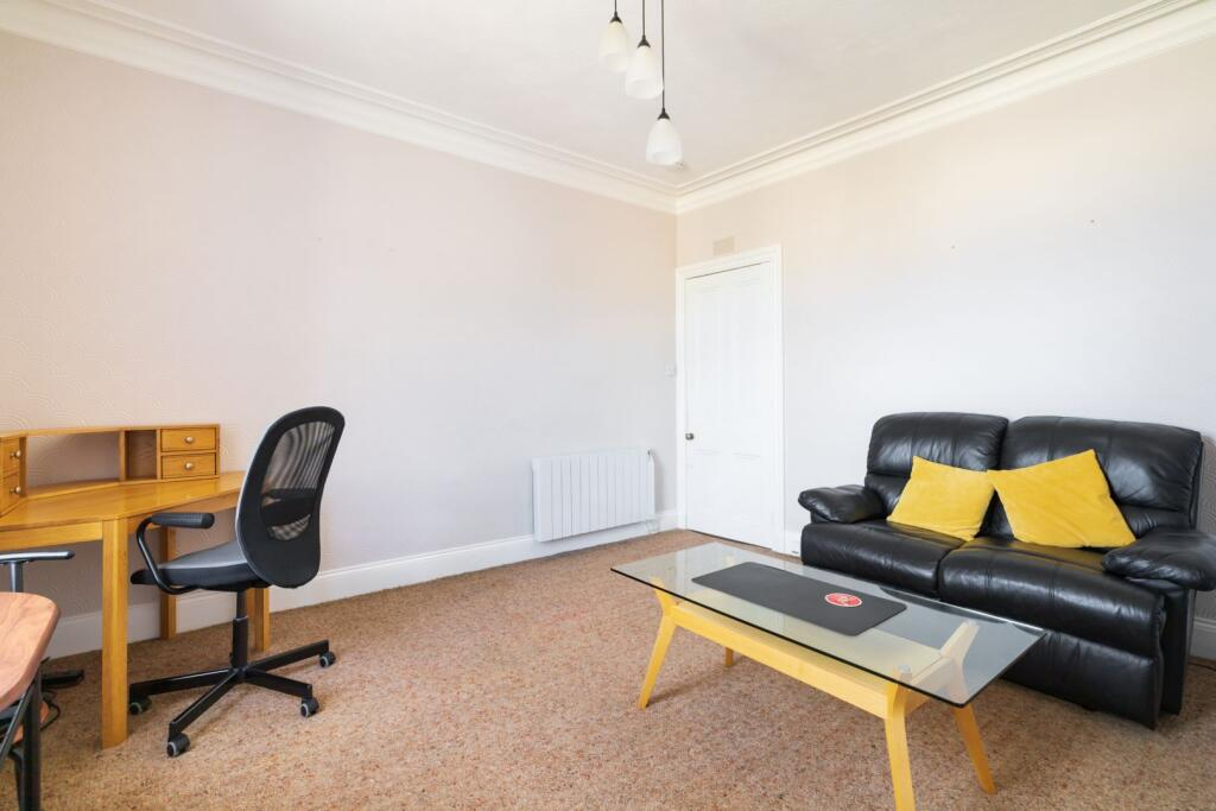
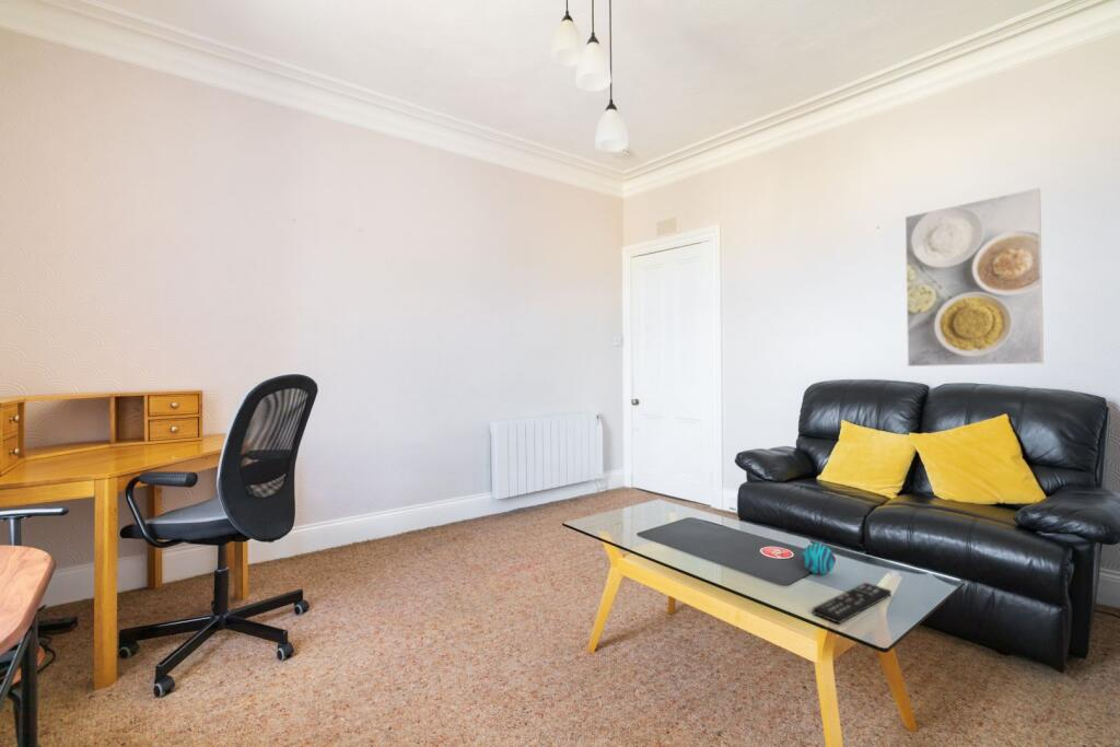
+ remote control (853, 600)
+ decorative ball (818, 558)
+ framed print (968, 284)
